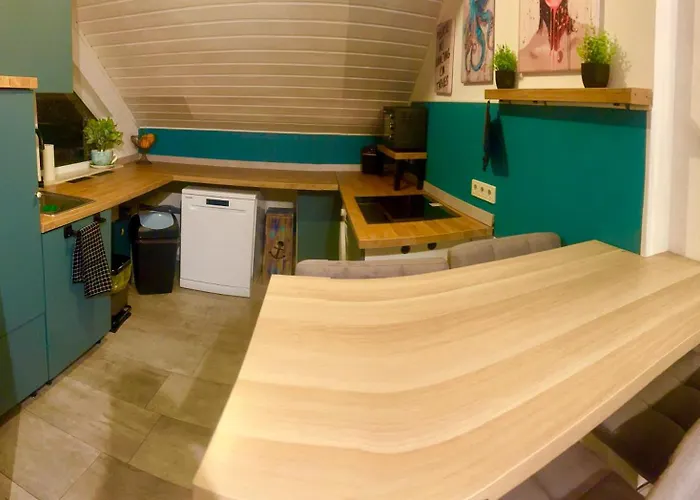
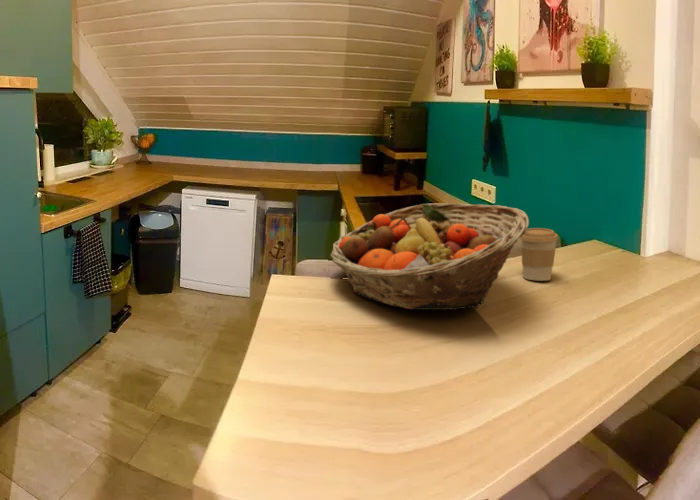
+ fruit basket (423, 249)
+ coffee cup (537, 253)
